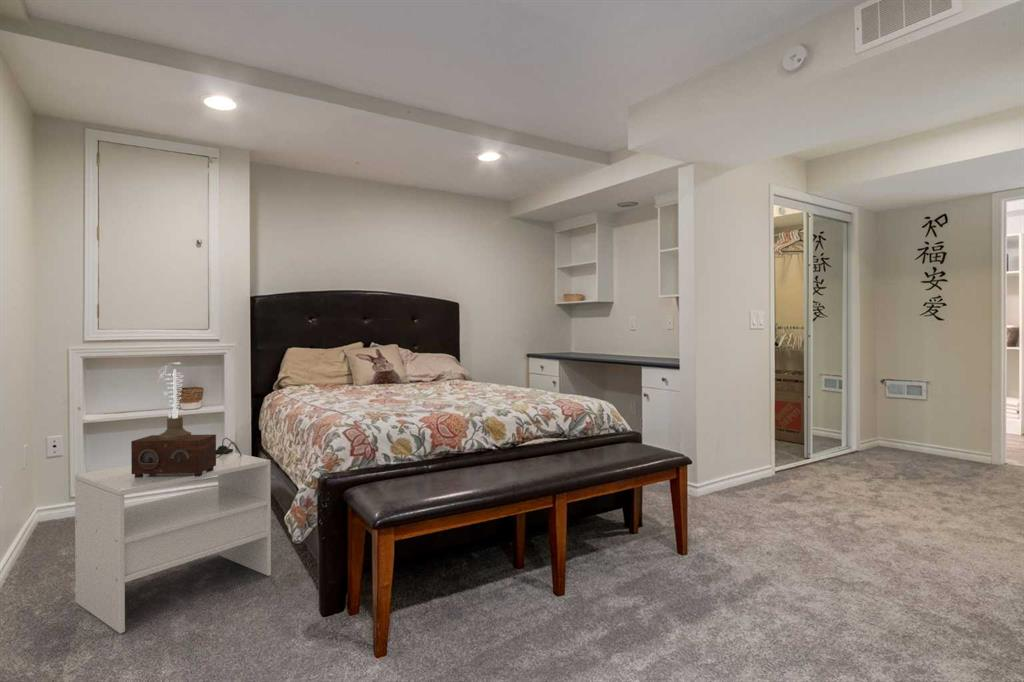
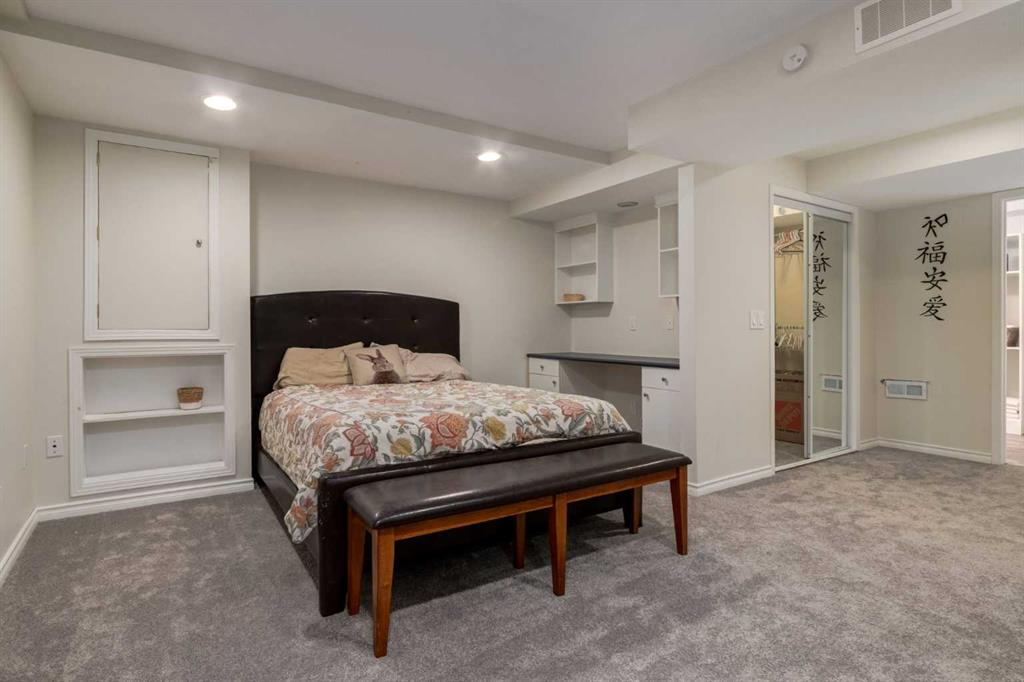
- table lamp (182, 417)
- nightstand (176, 526)
